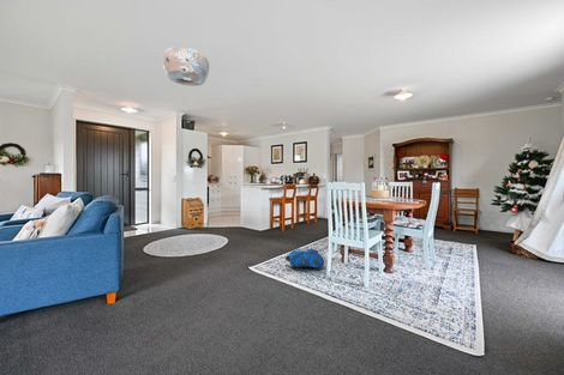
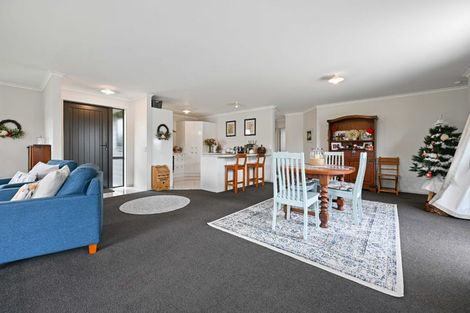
- backpack (304, 258)
- ceiling light (186, 68)
